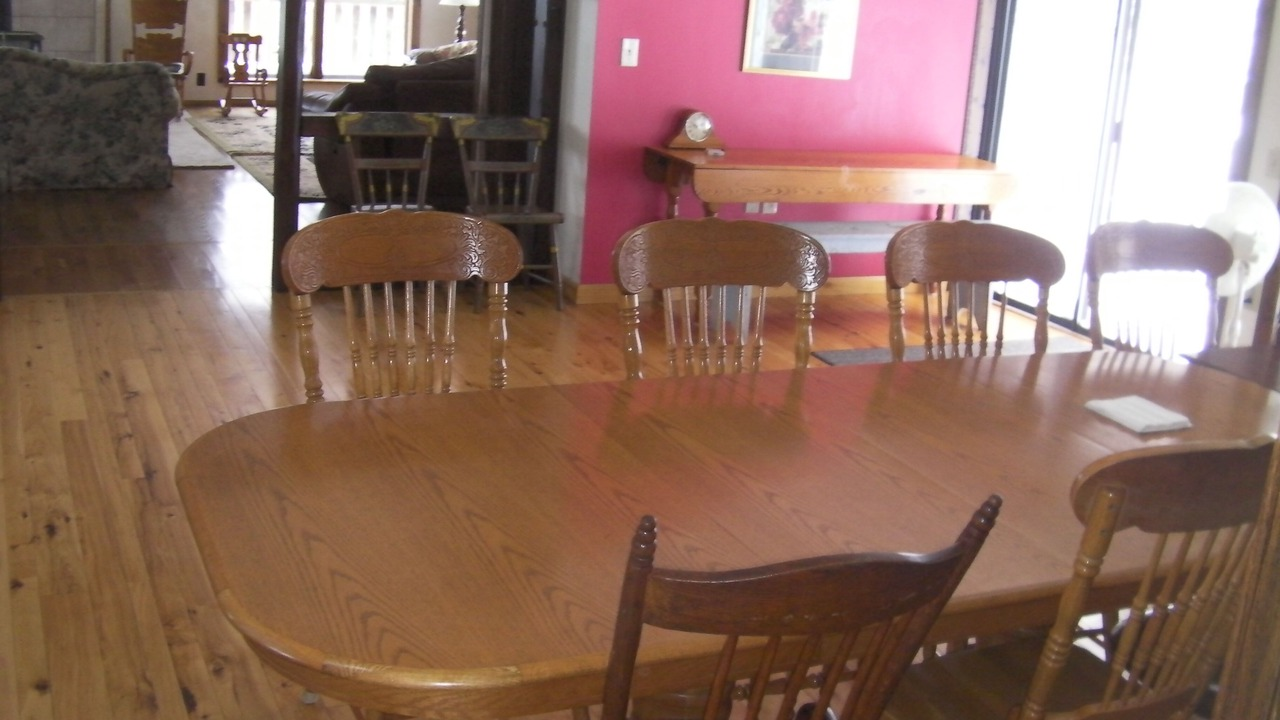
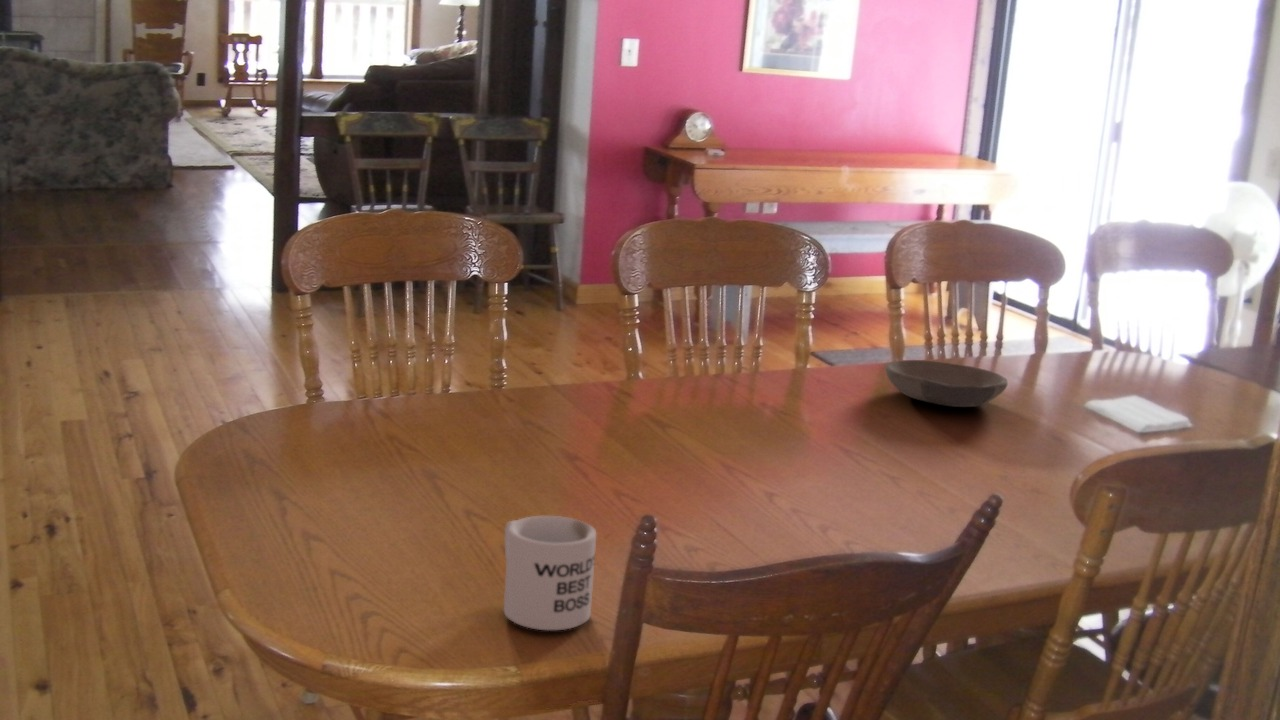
+ bowl (944, 386)
+ mug (540, 566)
